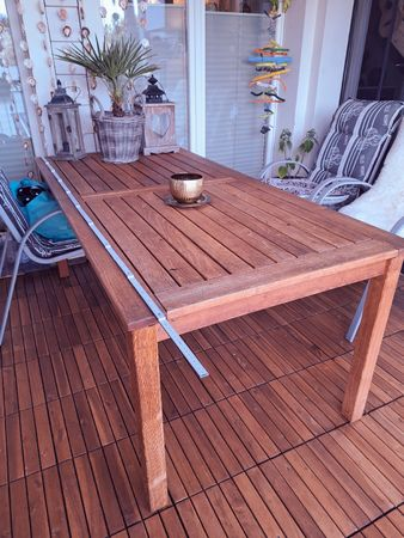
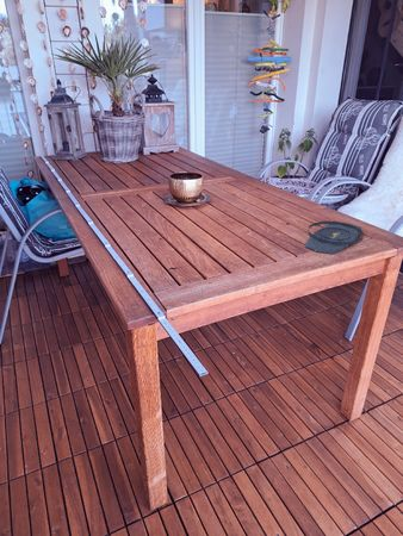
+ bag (336, 222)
